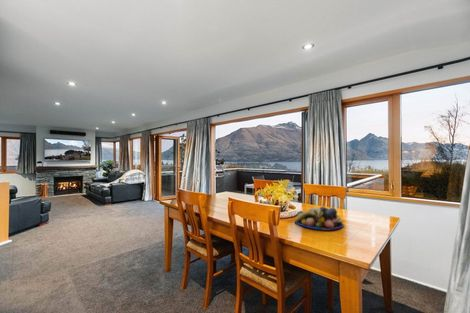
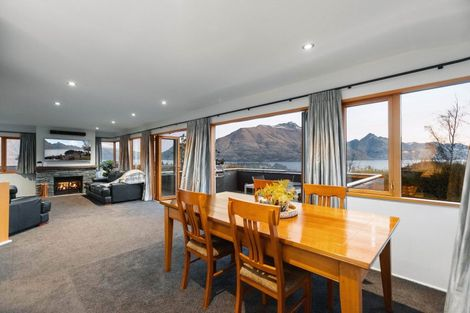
- fruit bowl (318, 215)
